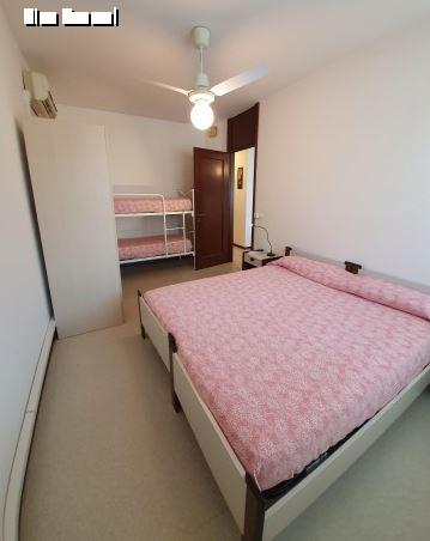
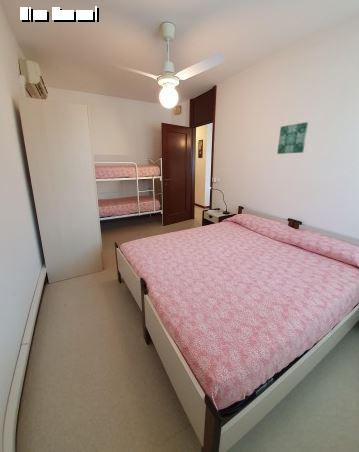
+ wall art (291, 139)
